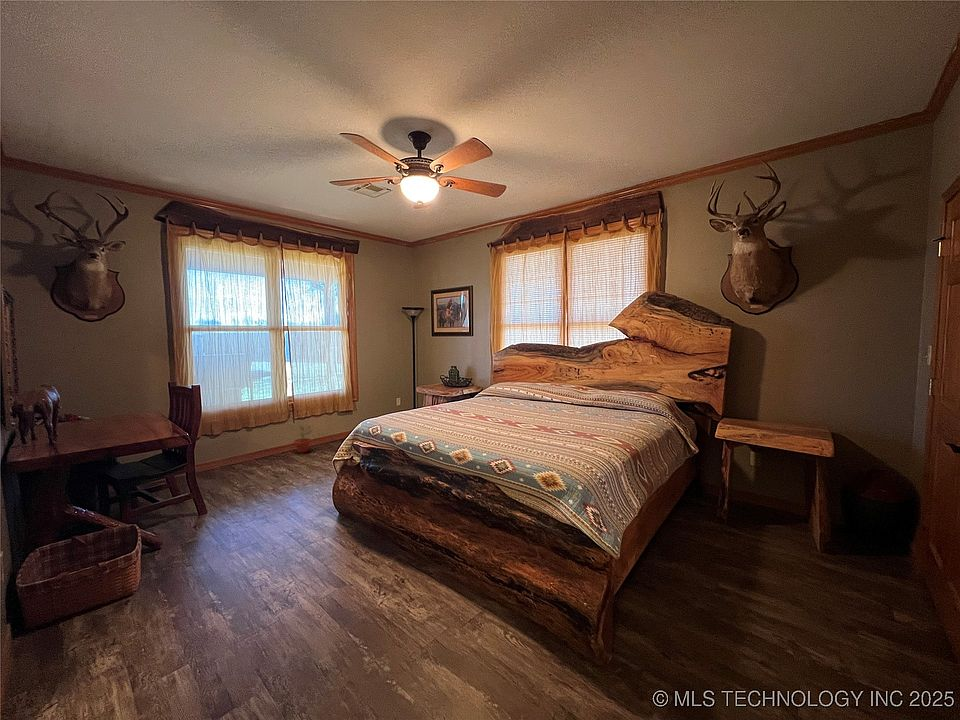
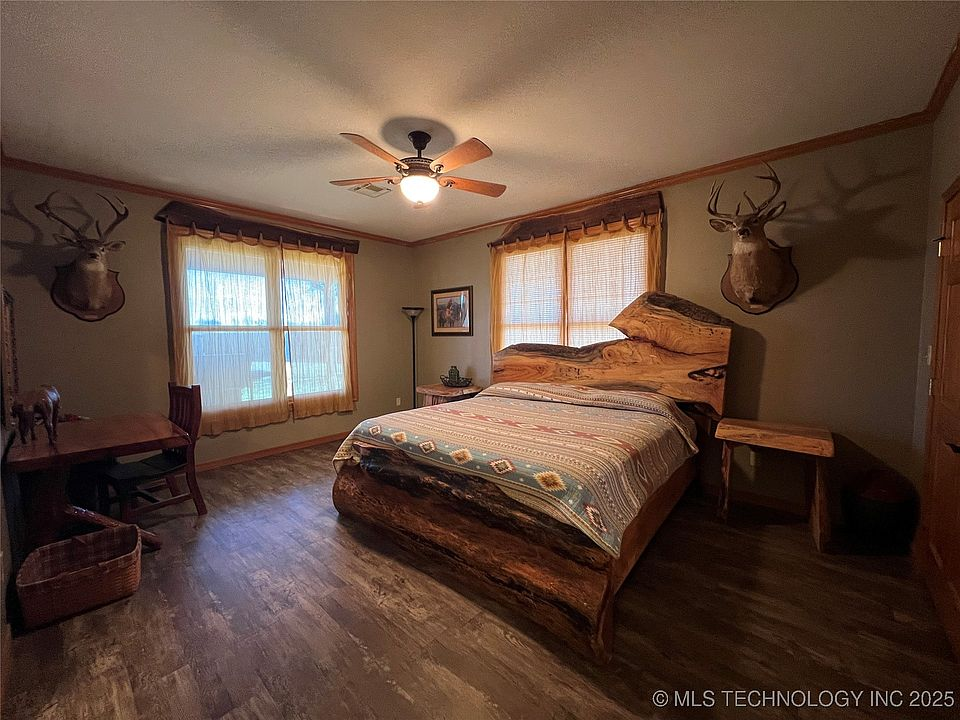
- potted plant (302, 438)
